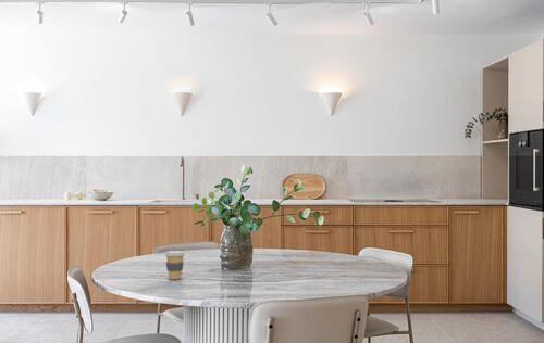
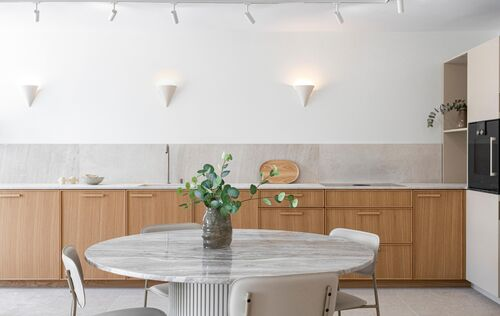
- coffee cup (174, 265)
